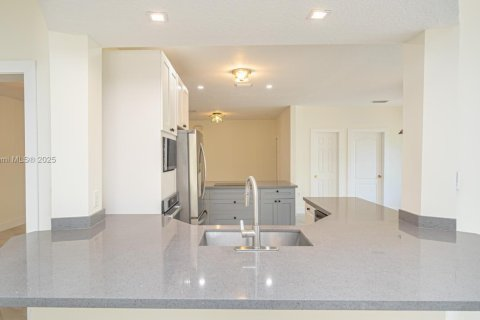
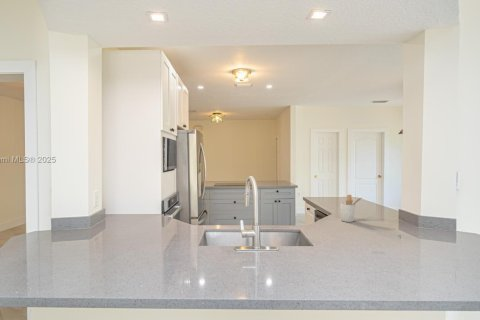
+ utensil holder (351, 208)
